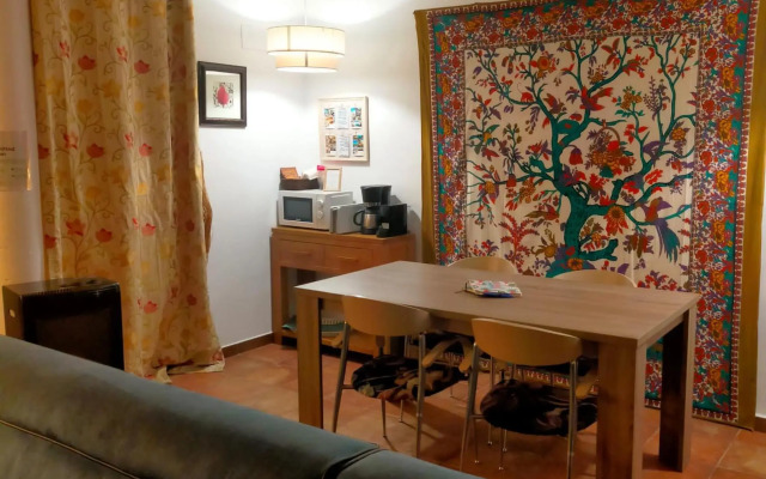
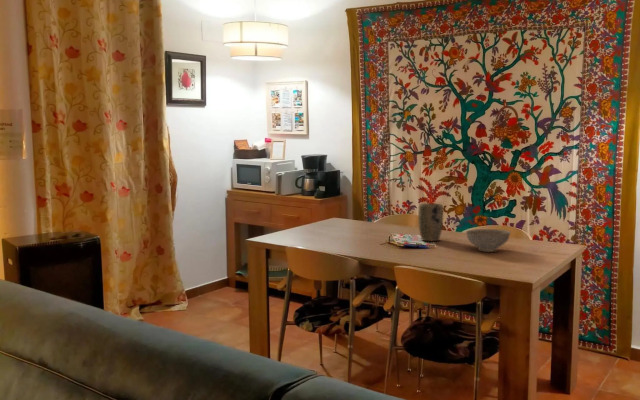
+ decorative bowl (487, 240)
+ plant pot (430, 222)
